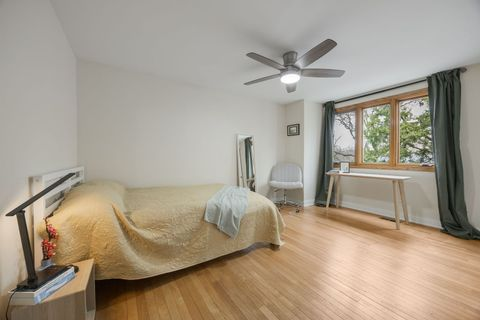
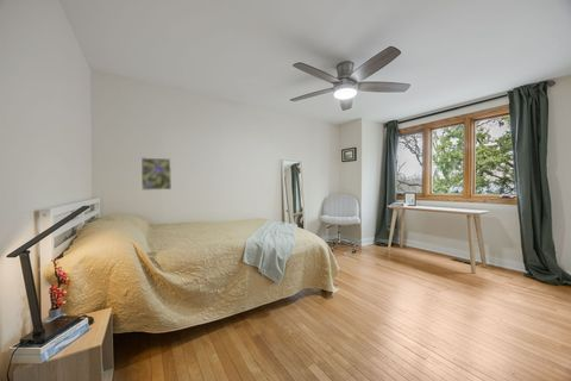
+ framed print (156, 174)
